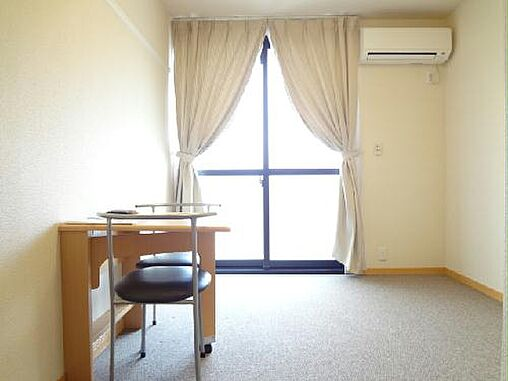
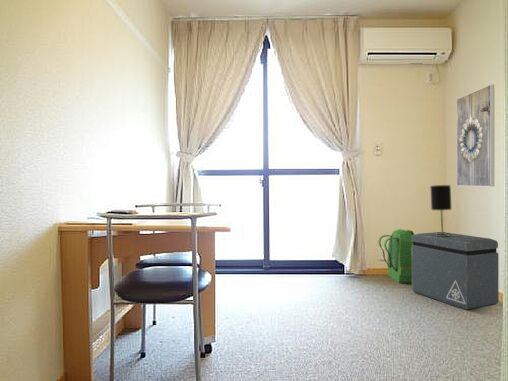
+ storage box (452, 267)
+ backpack (399, 254)
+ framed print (474, 139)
+ table lamp (441, 210)
